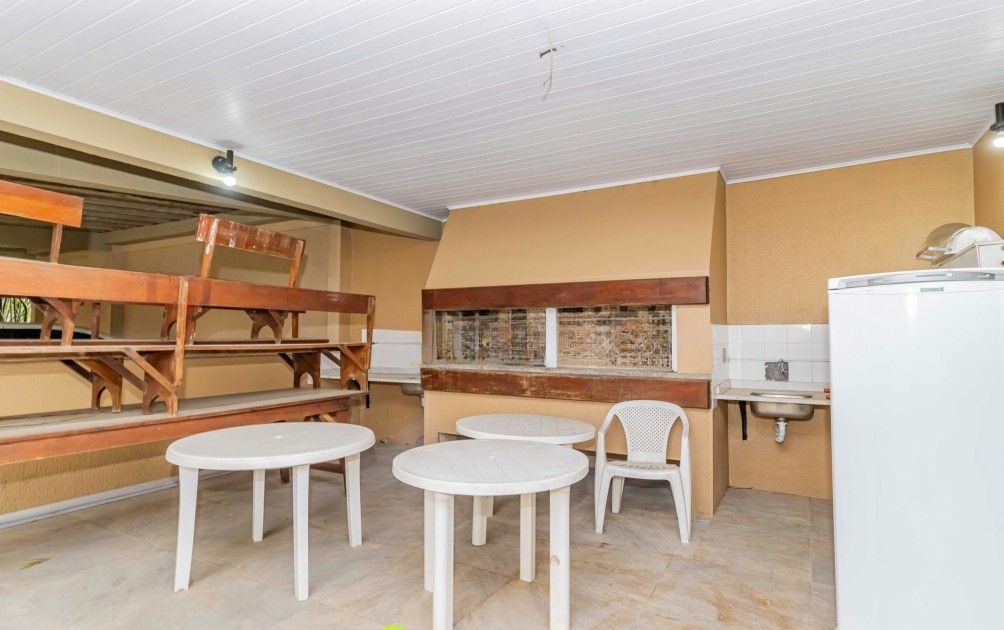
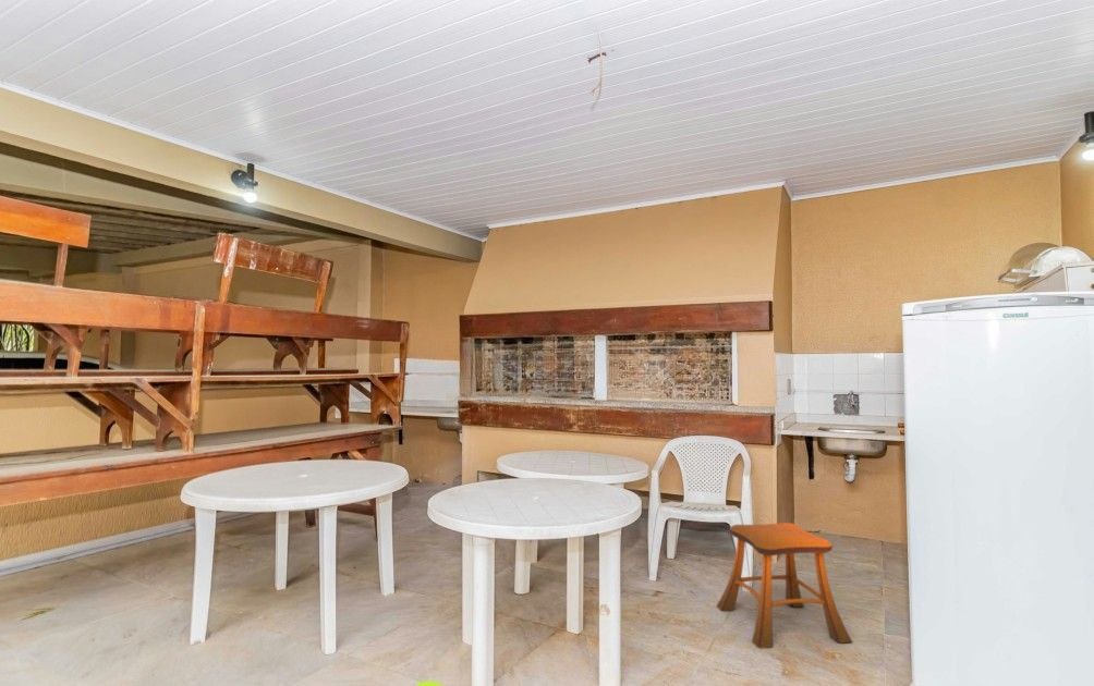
+ stool (778, 577)
